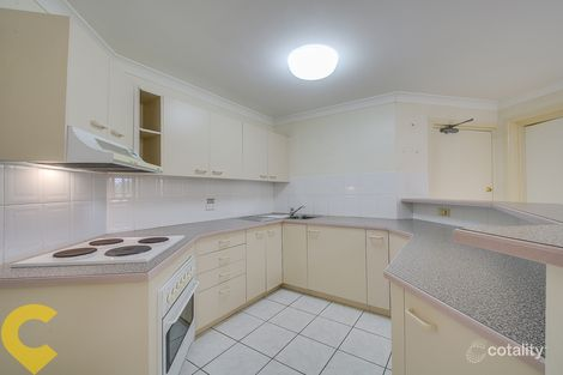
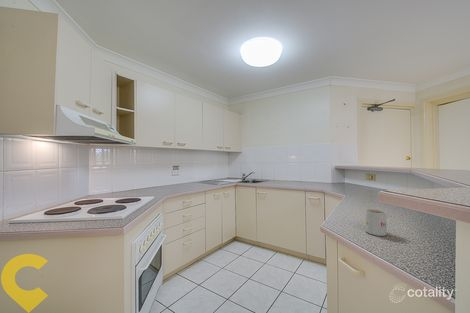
+ mug (375, 221)
